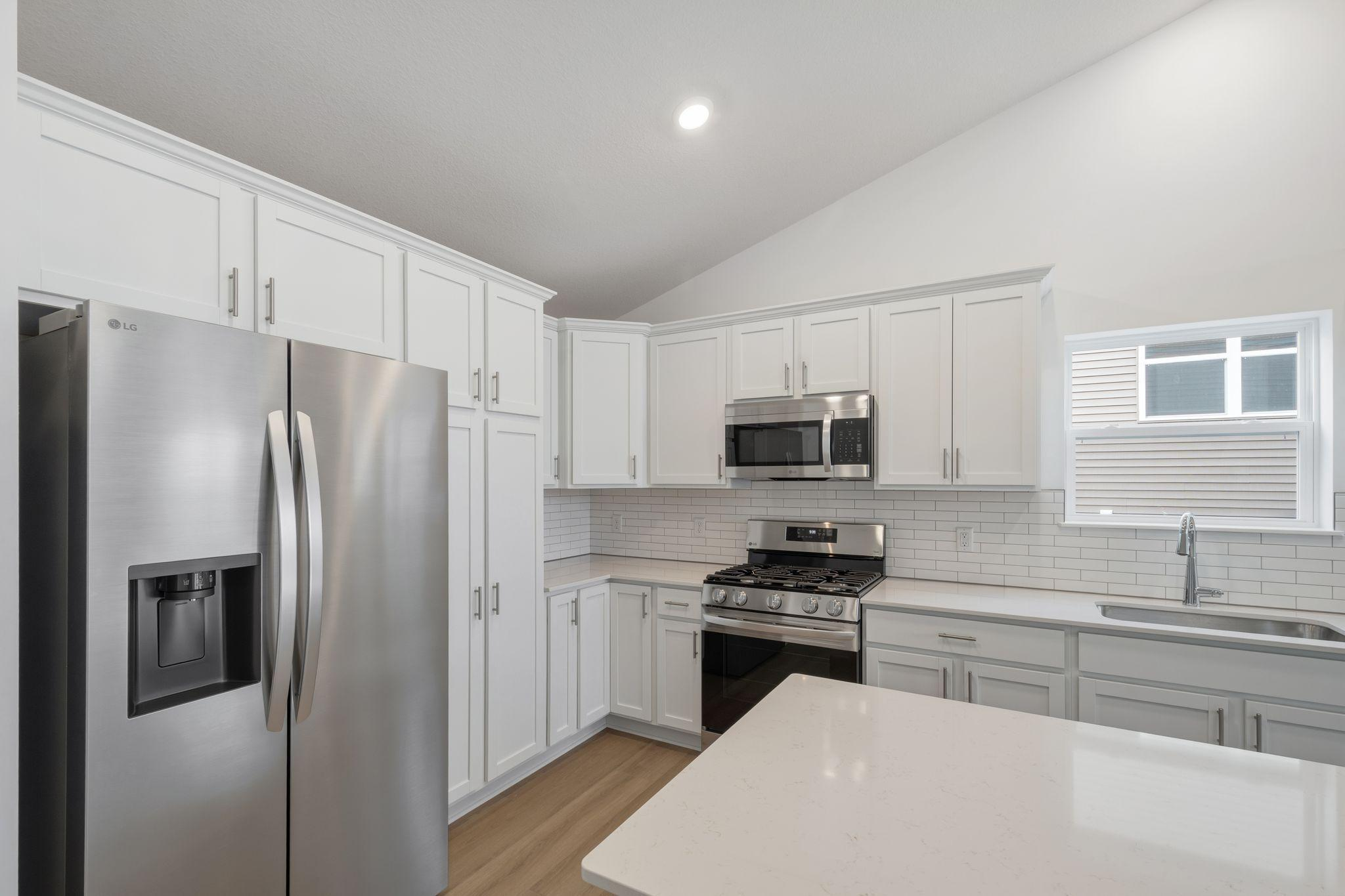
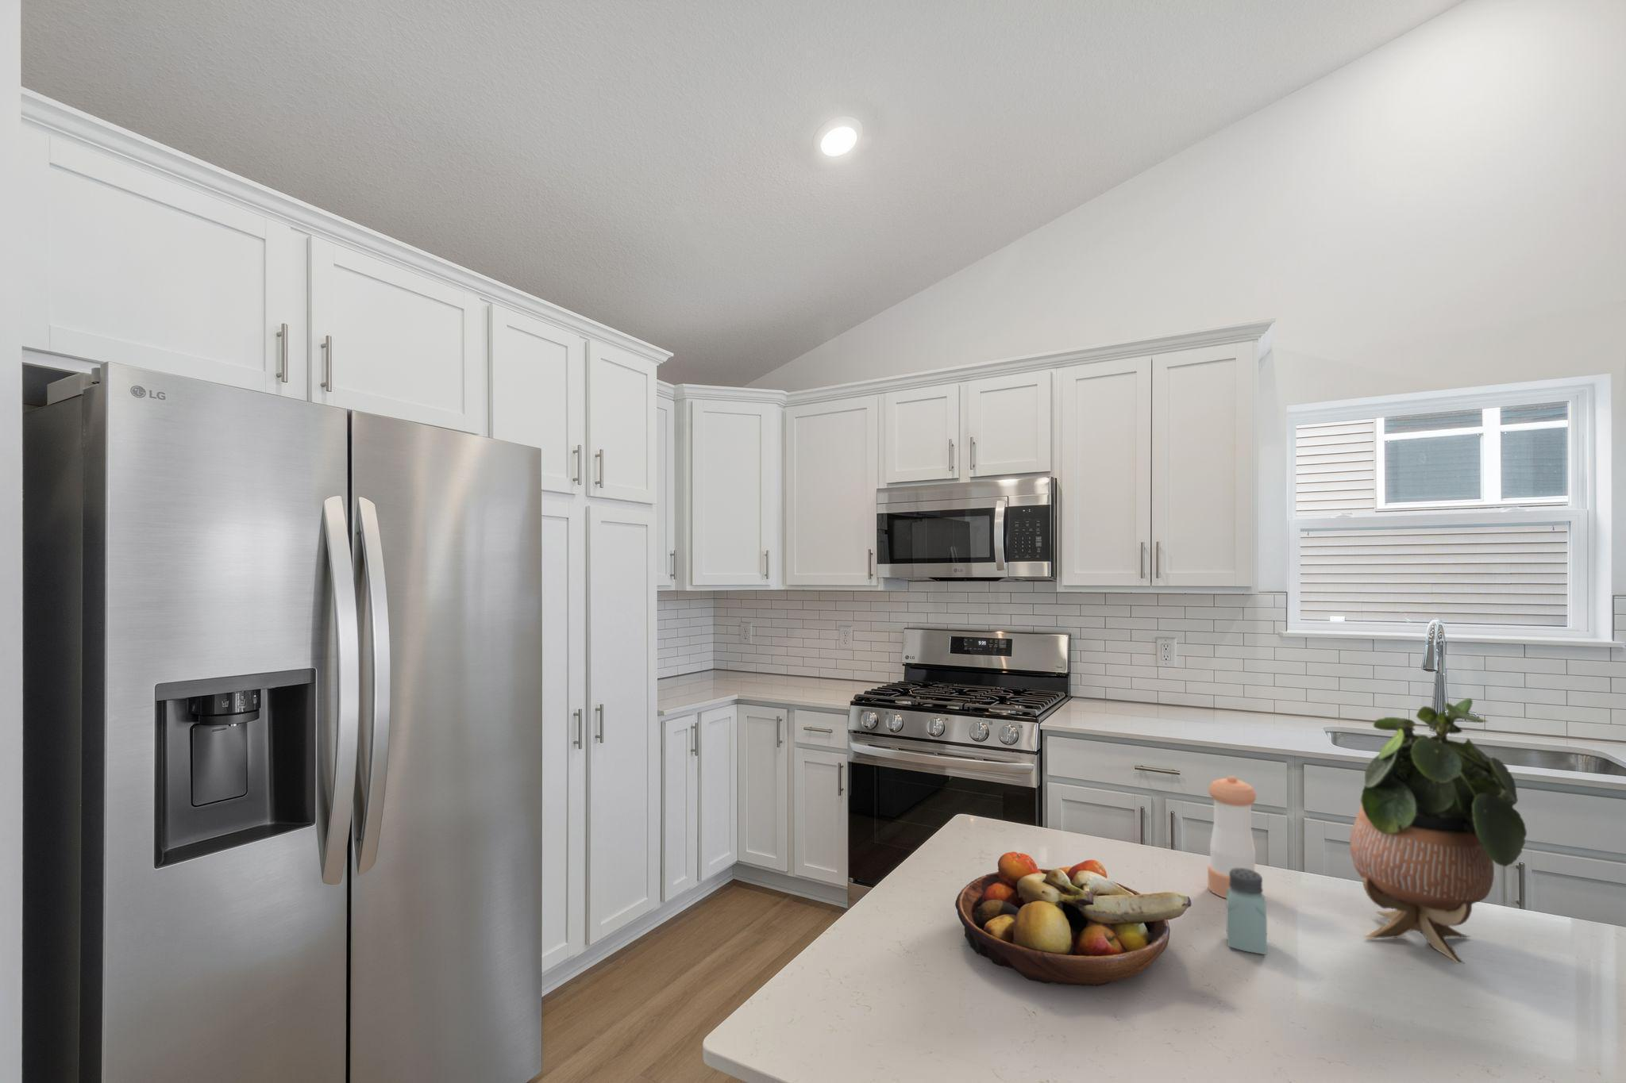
+ pepper shaker (1232, 833)
+ fruit bowl (1061, 899)
+ potted plant (1434, 821)
+ saltshaker (1245, 909)
